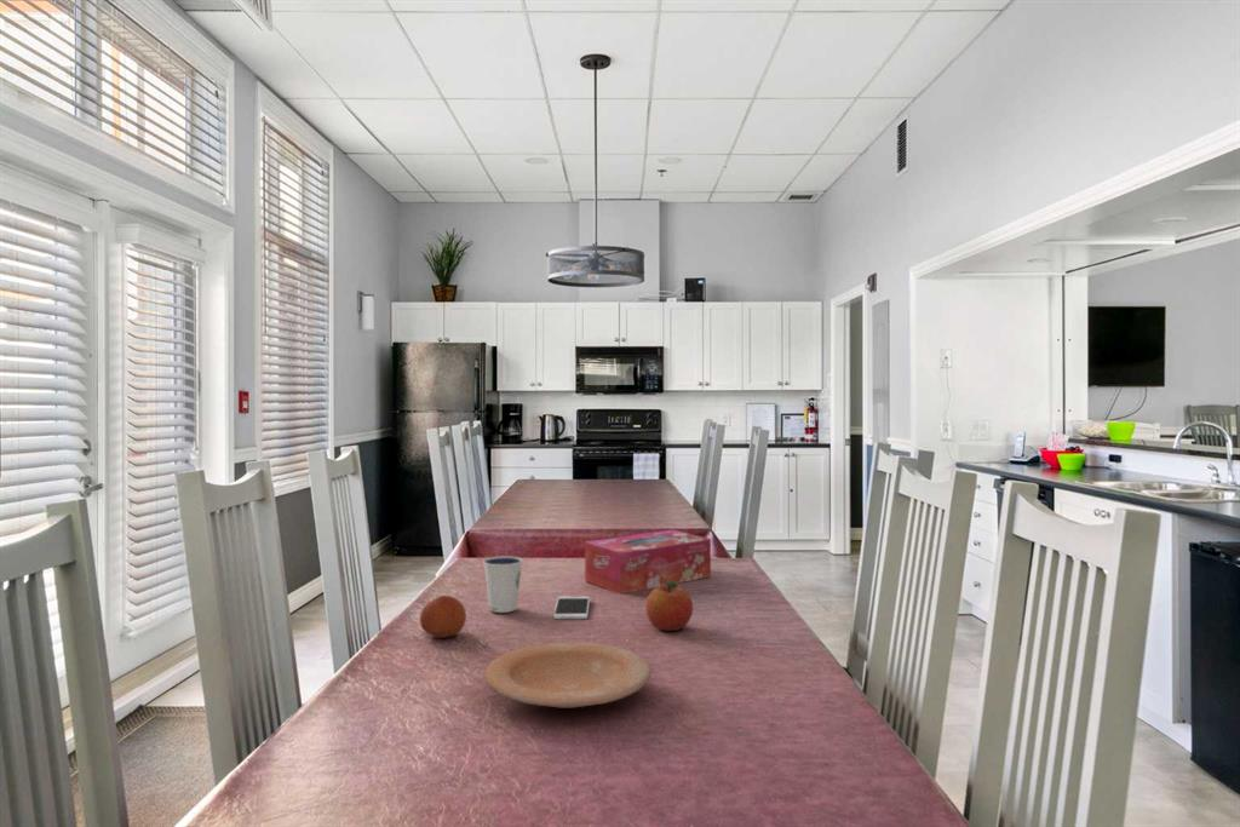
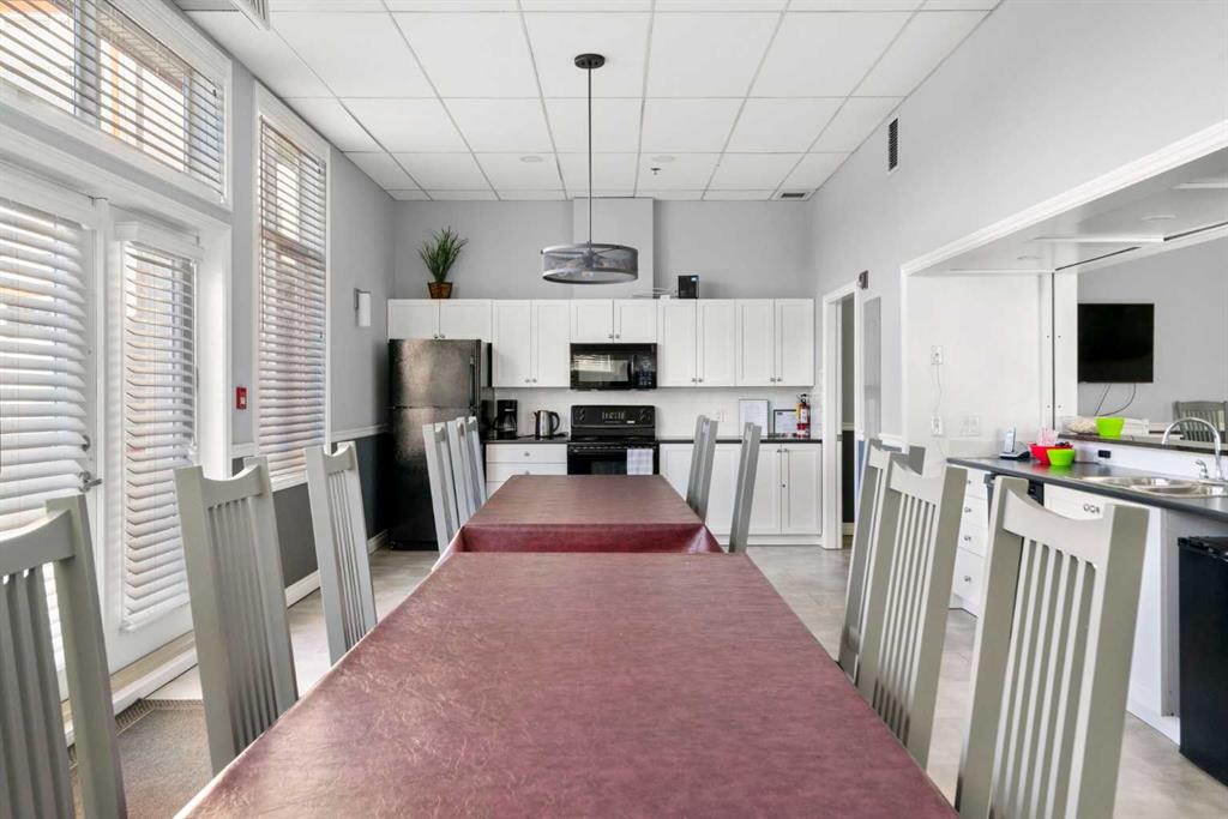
- tissue box (648, 559)
- dixie cup (503, 585)
- smartphone (572, 607)
- plate (568, 680)
- fruit (668, 603)
- fruit (442, 615)
